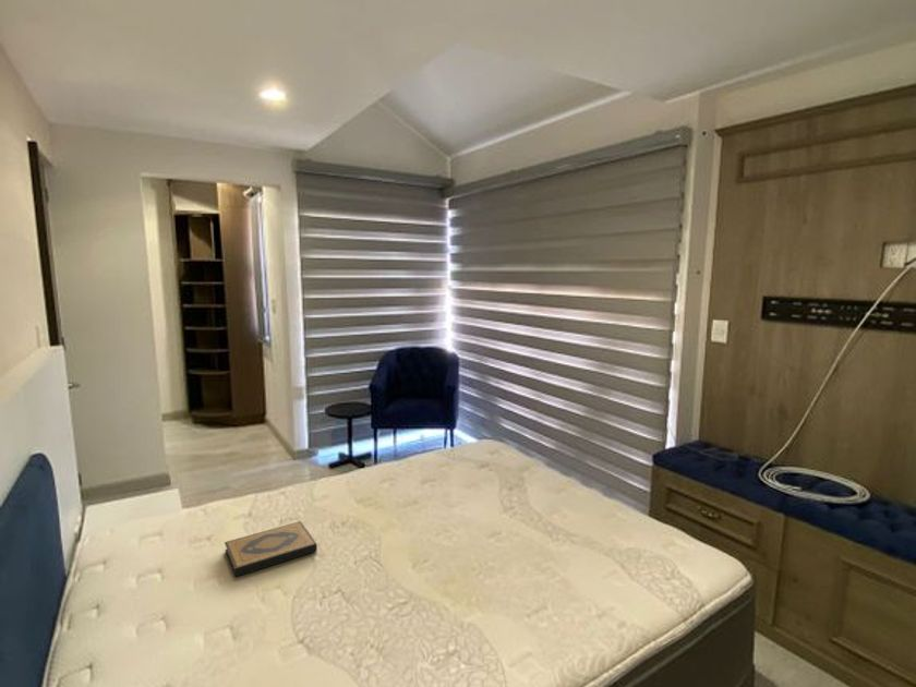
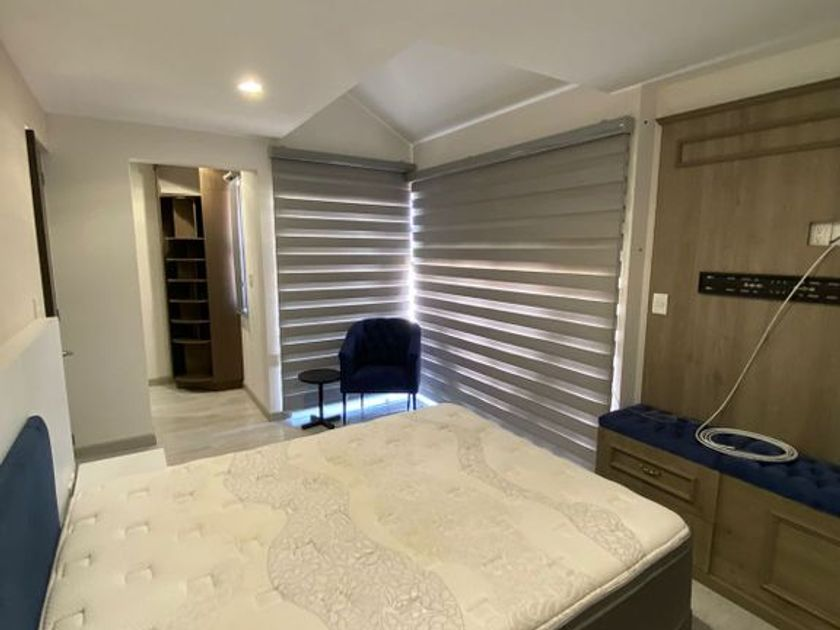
- hardback book (270, 546)
